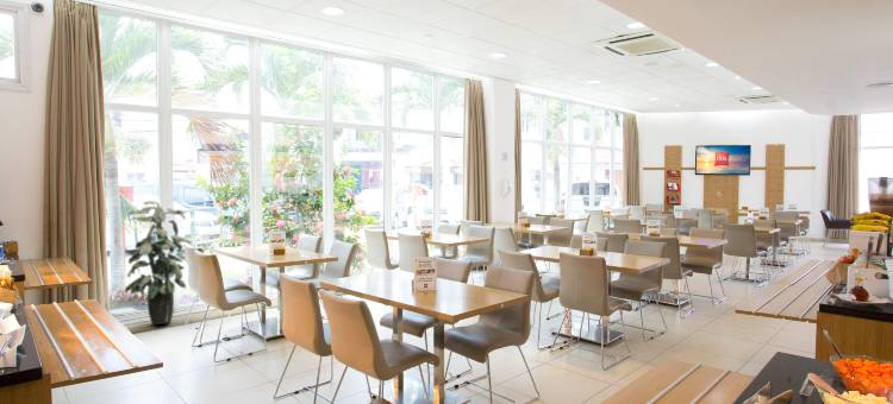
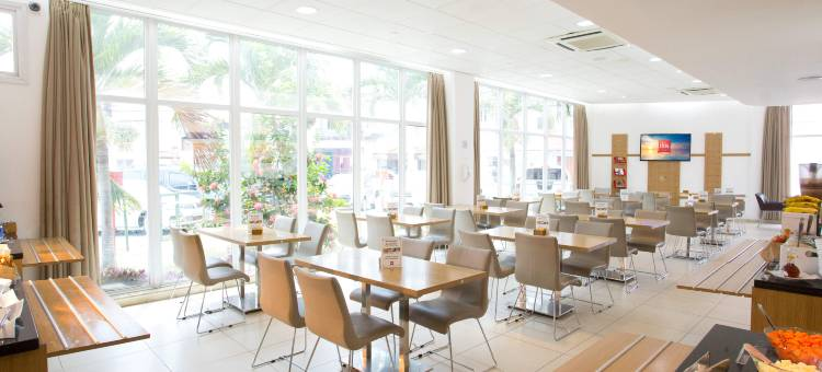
- indoor plant (156, 261)
